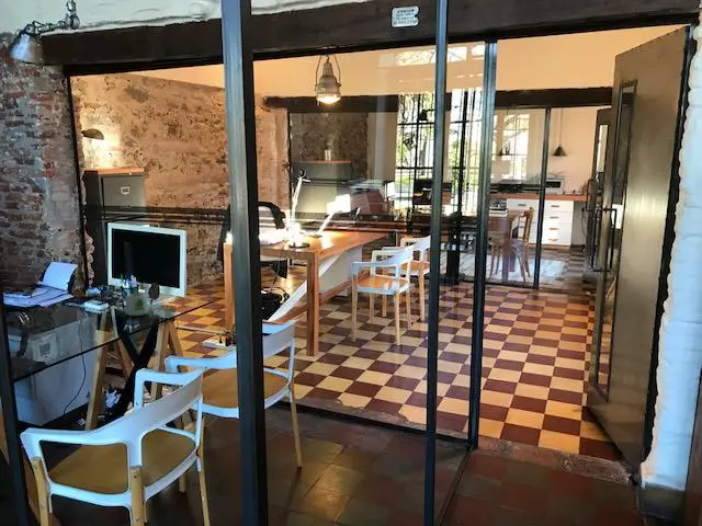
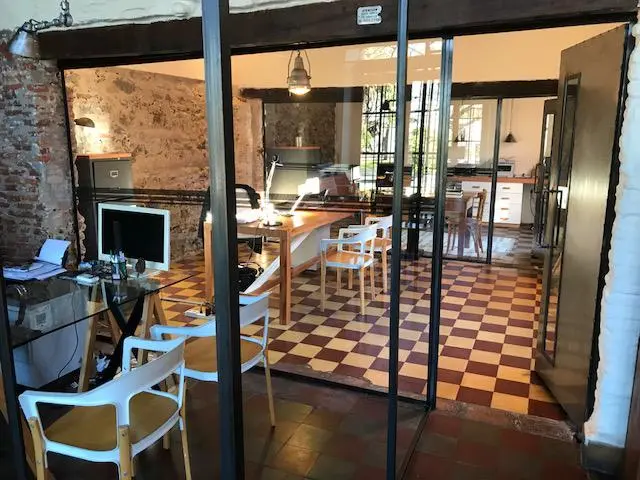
- mug (132, 305)
